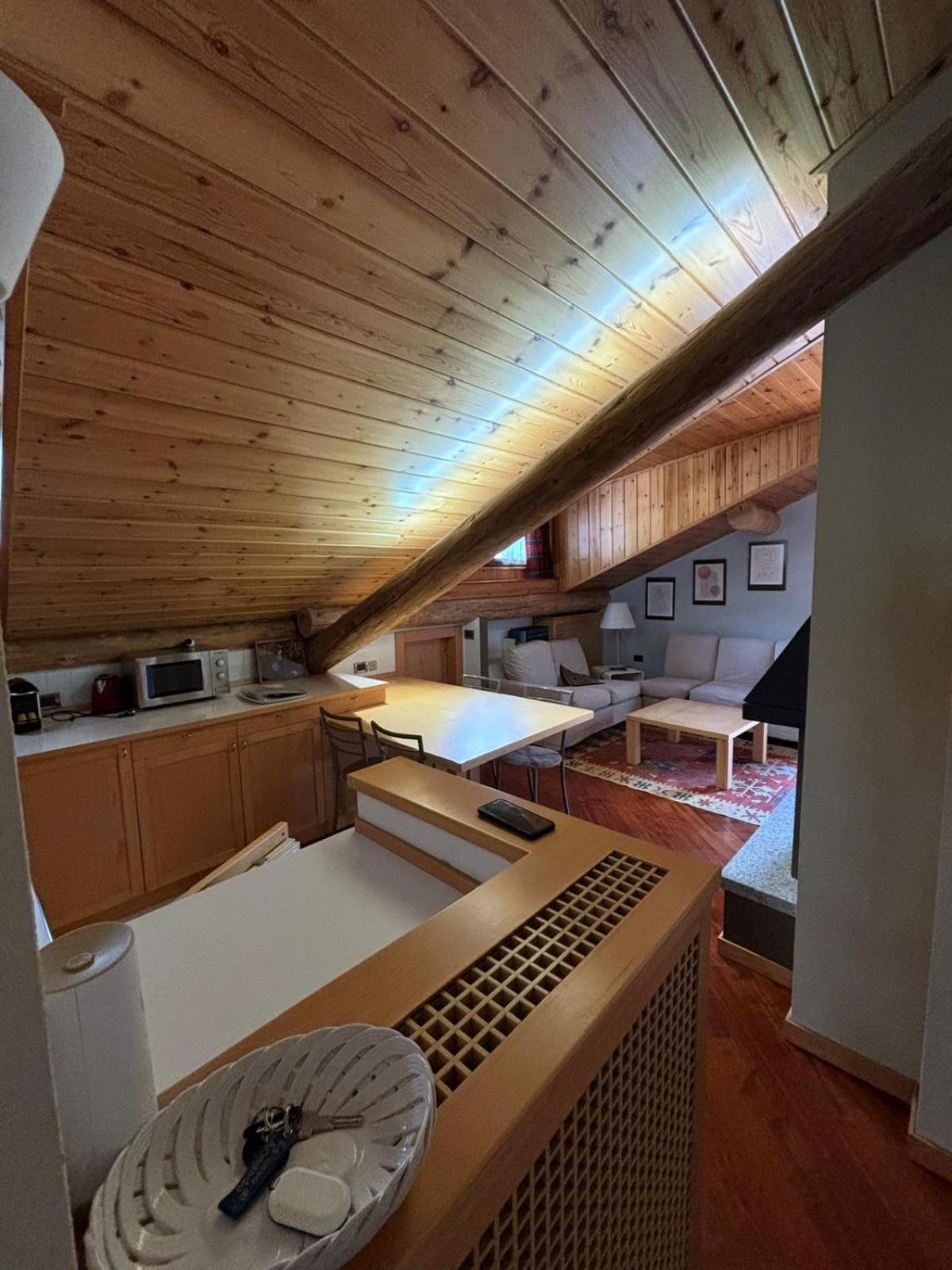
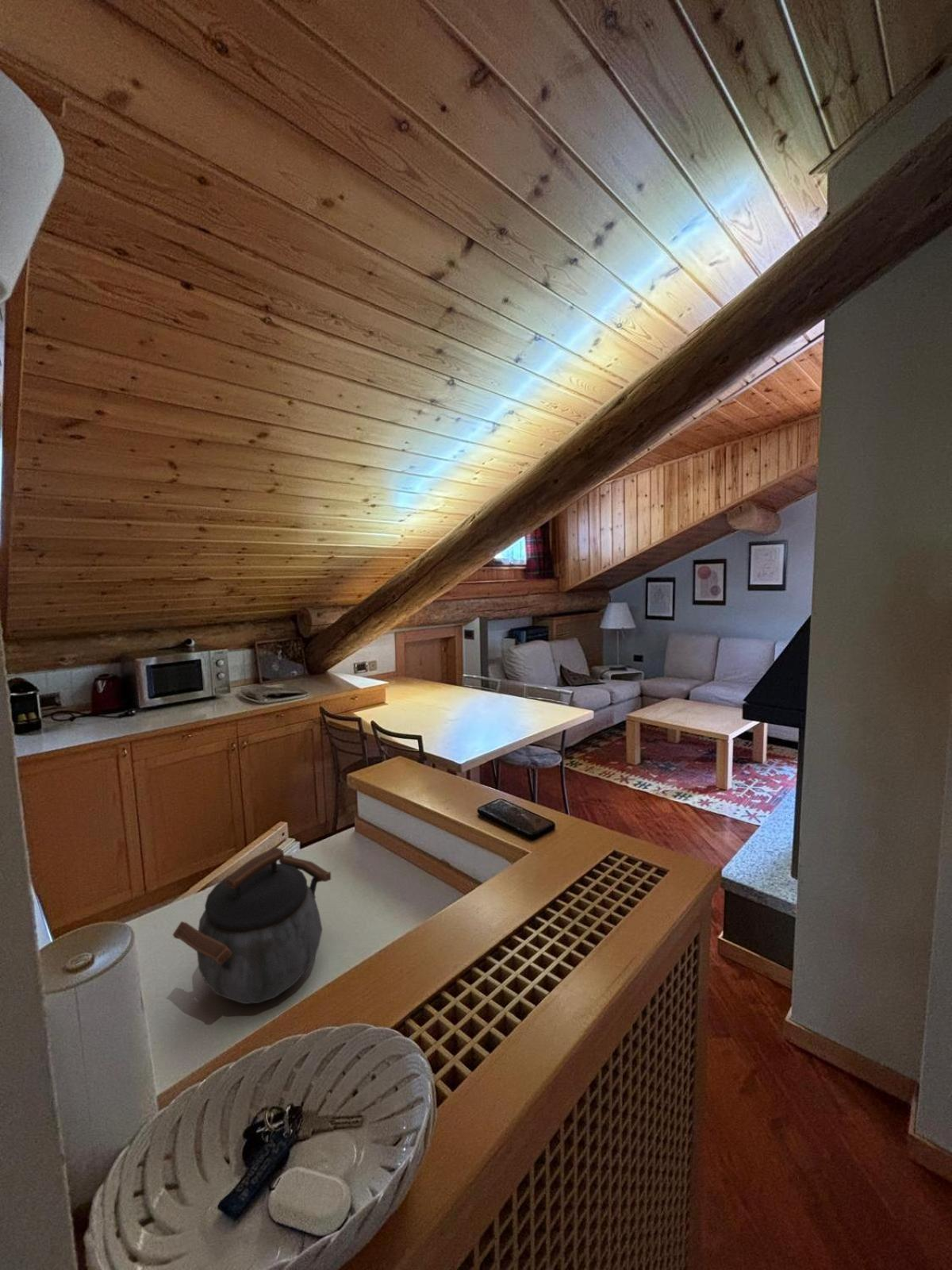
+ kettle (256, 919)
